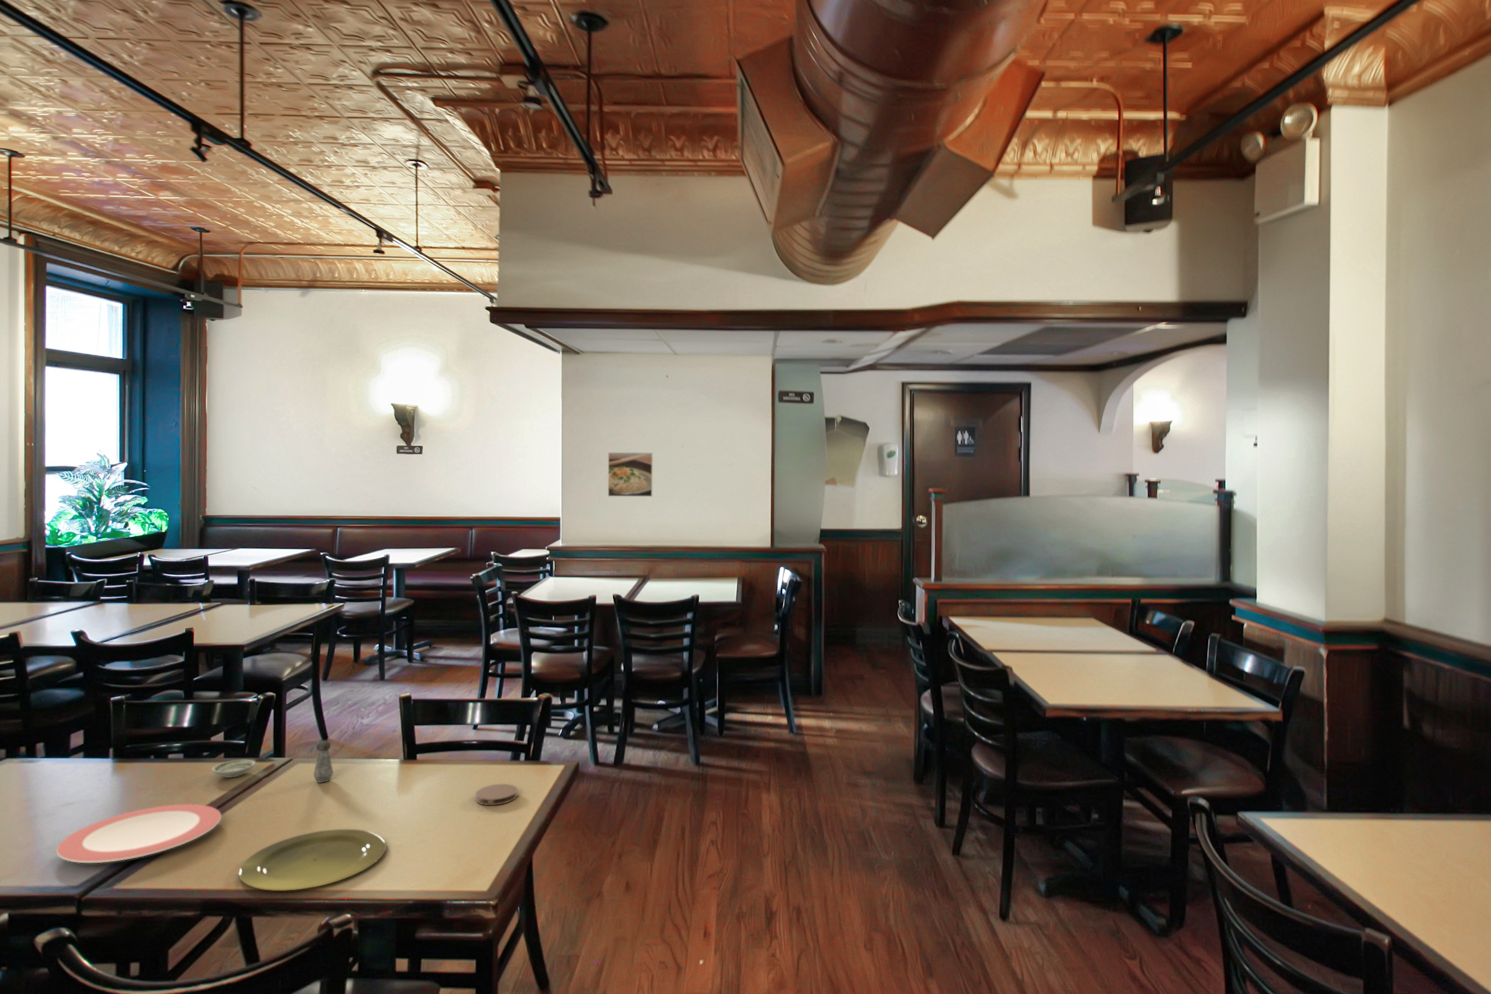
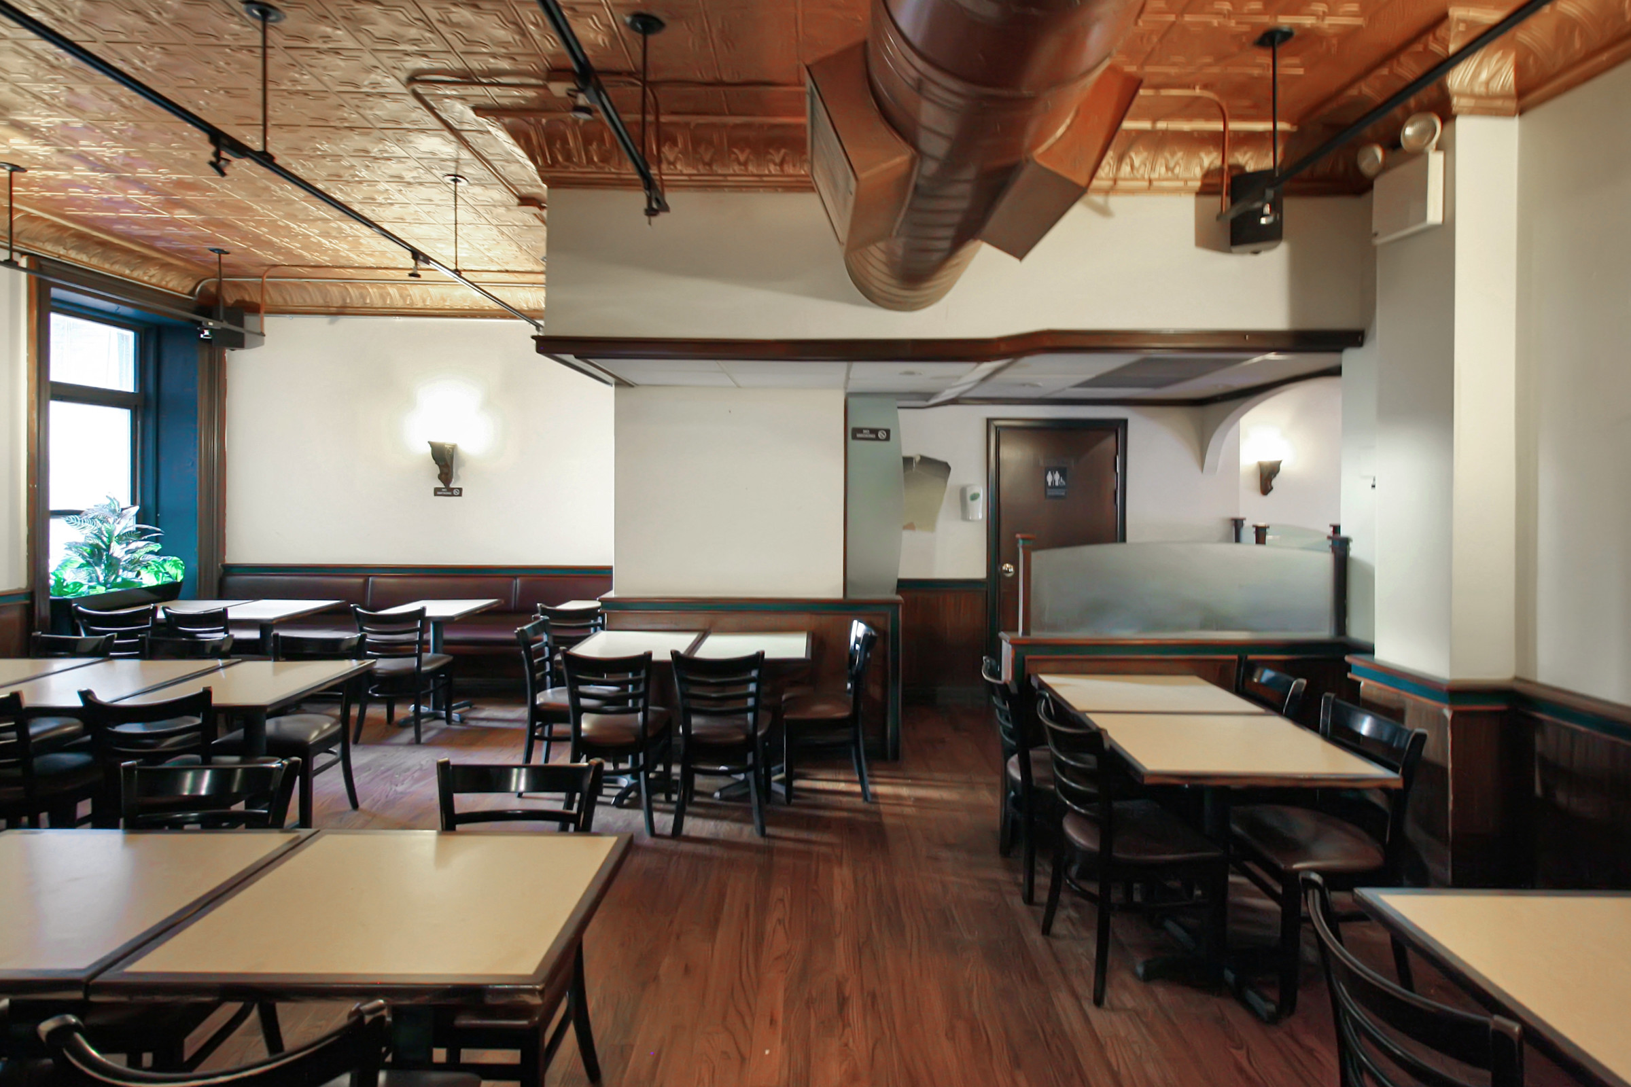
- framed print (630, 474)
- saucer (234, 770)
- coaster (496, 794)
- salt shaker (323, 761)
- plate (143, 834)
- plate (315, 858)
